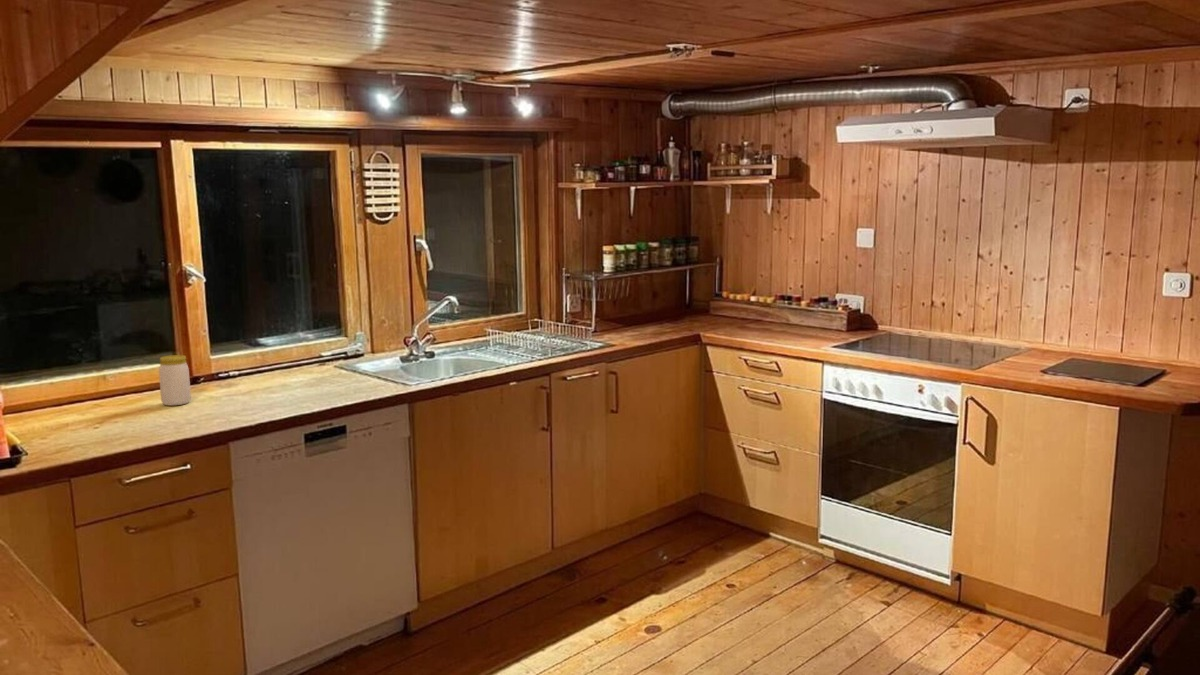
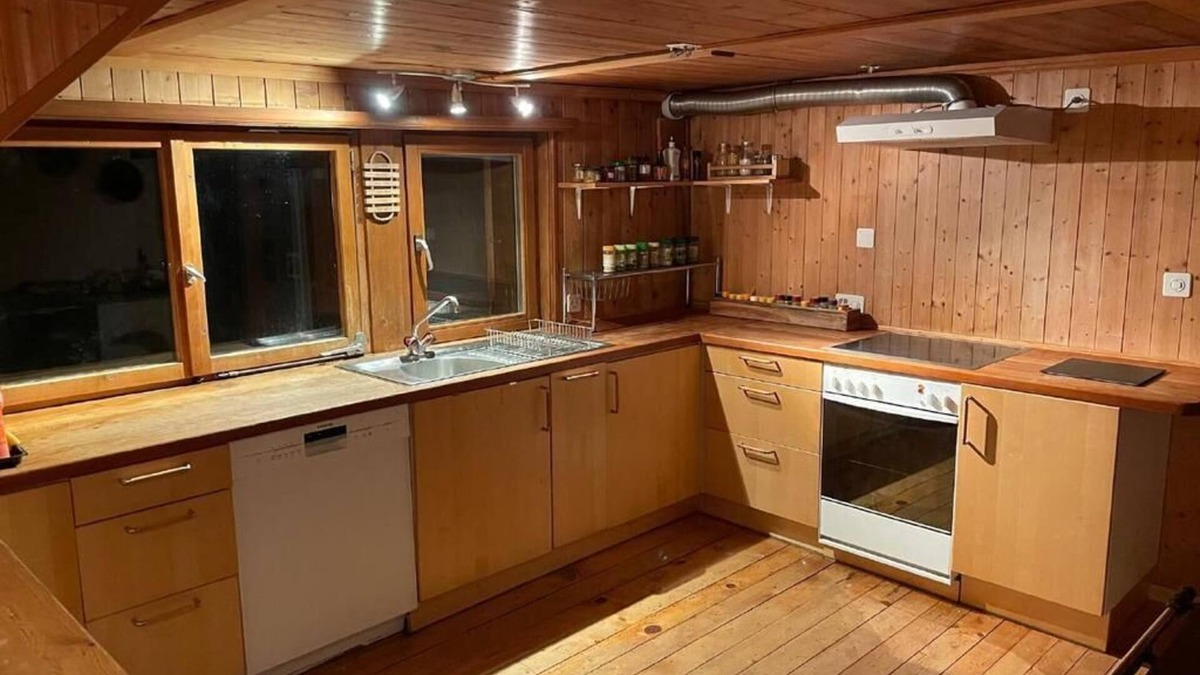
- jar (174, 380)
